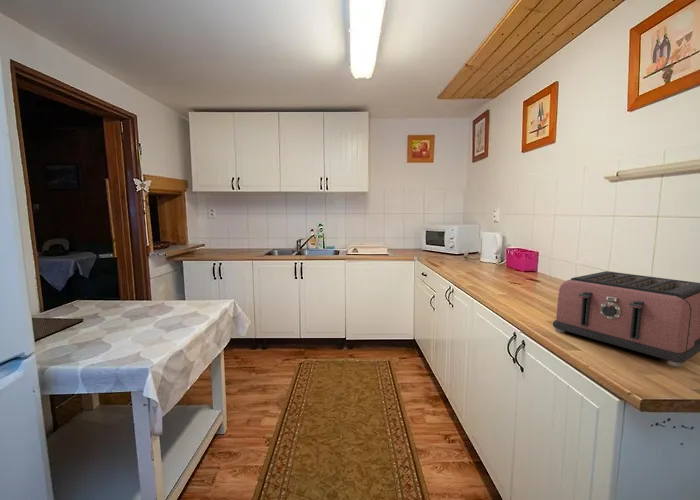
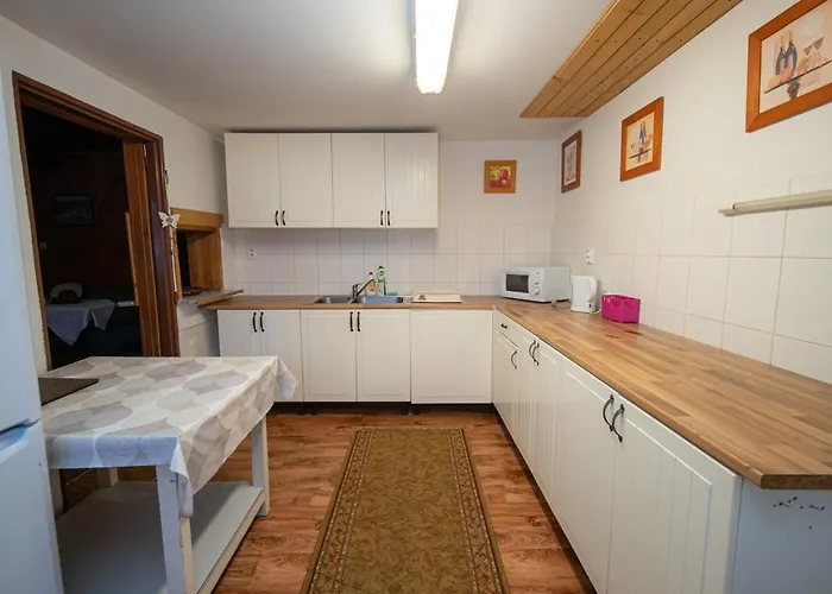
- toaster (631, 309)
